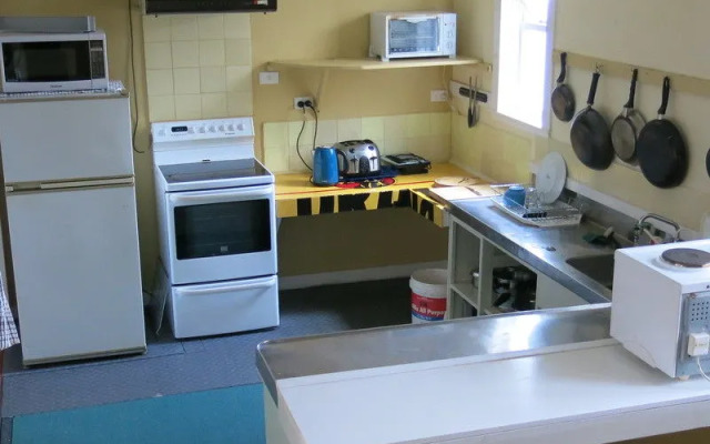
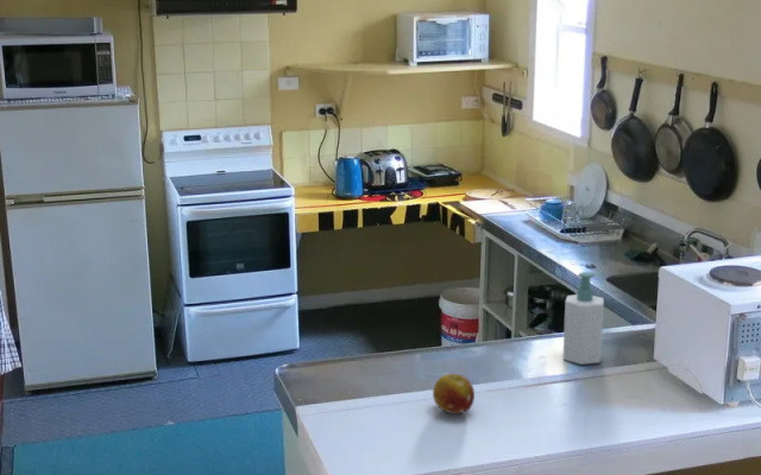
+ soap bottle (584, 316)
+ fruit (453, 393)
